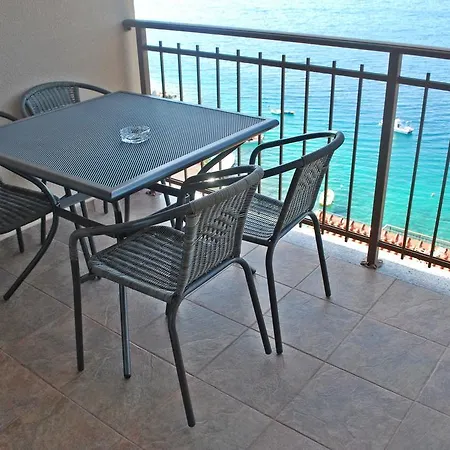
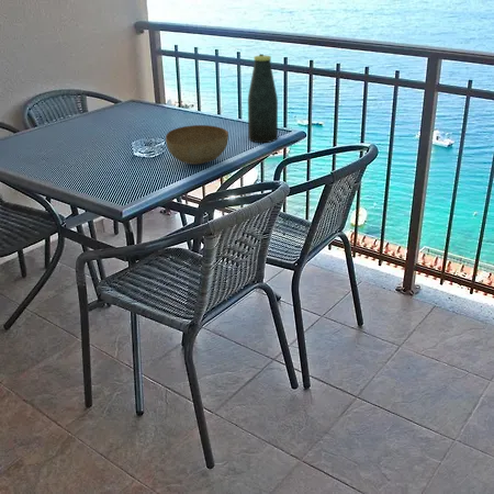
+ bottle (262, 99)
+ bowl (198, 146)
